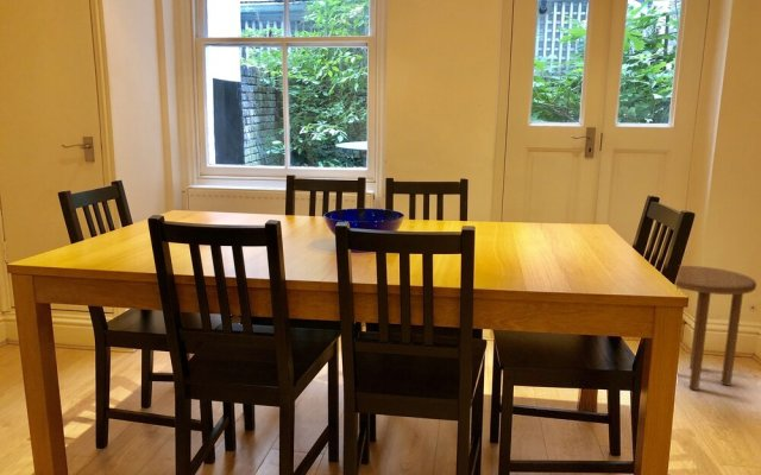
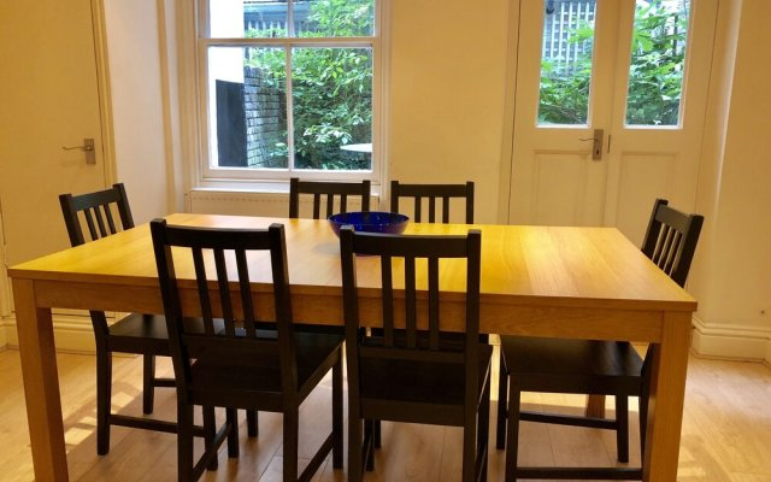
- side table (699, 327)
